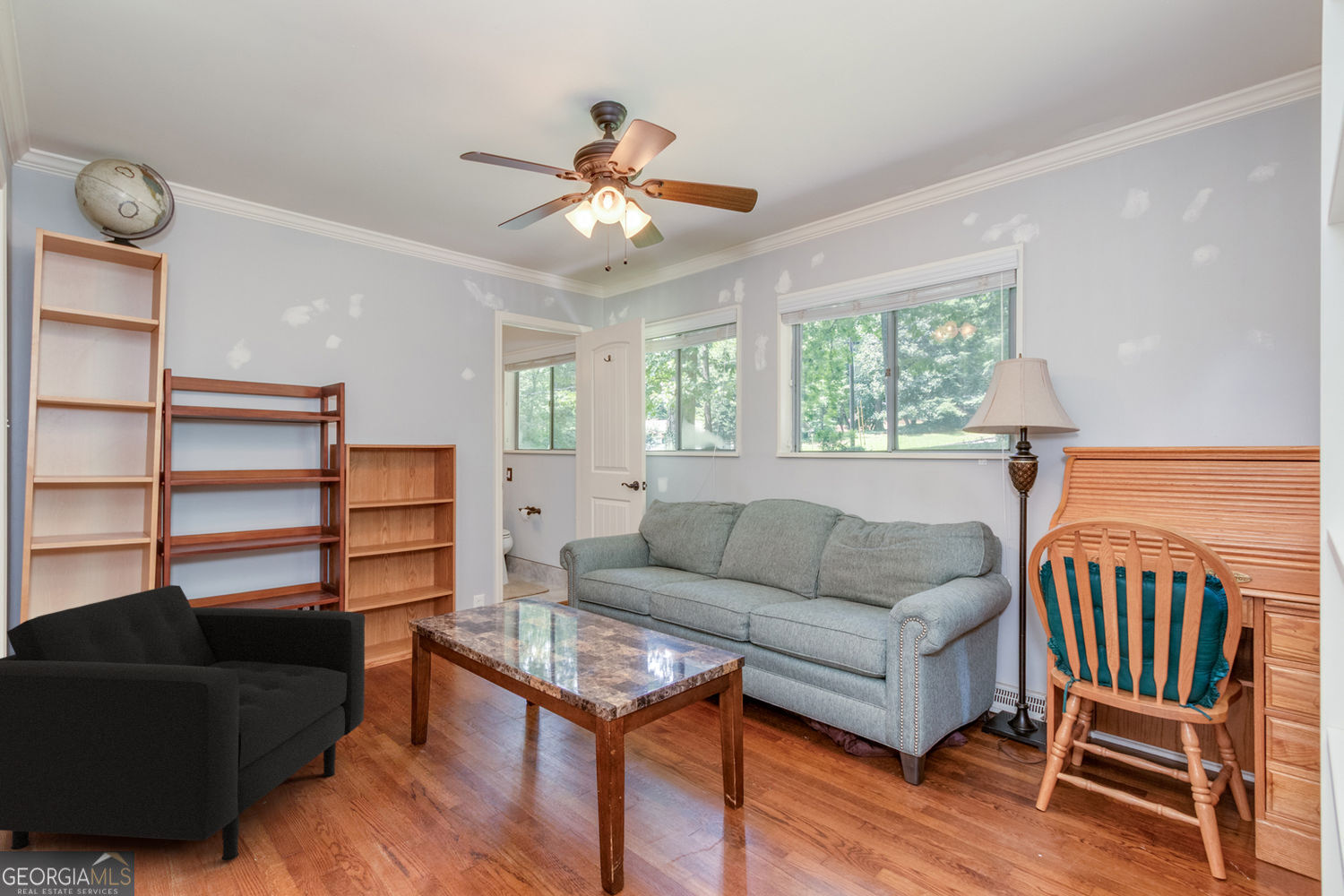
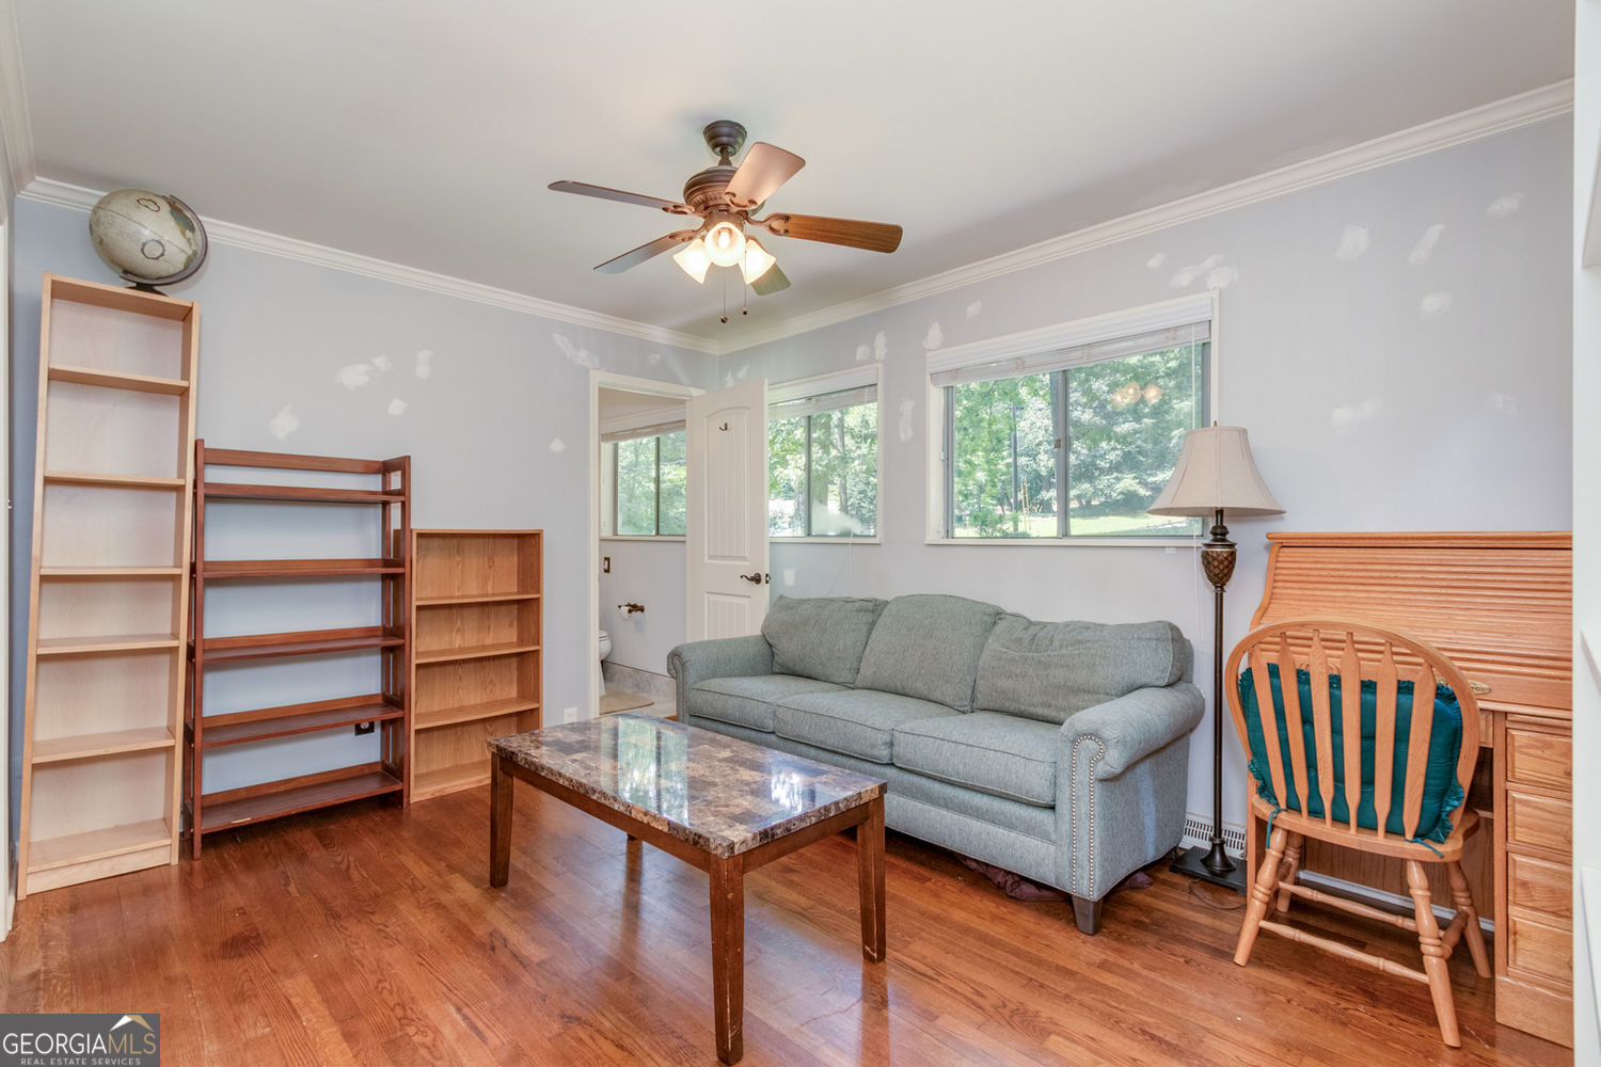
- armchair (187, 703)
